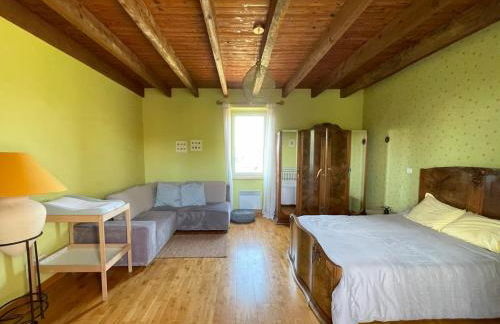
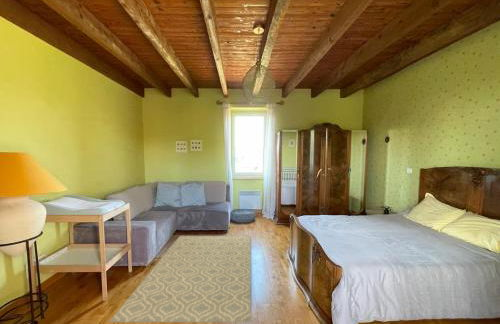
+ rug (203, 264)
